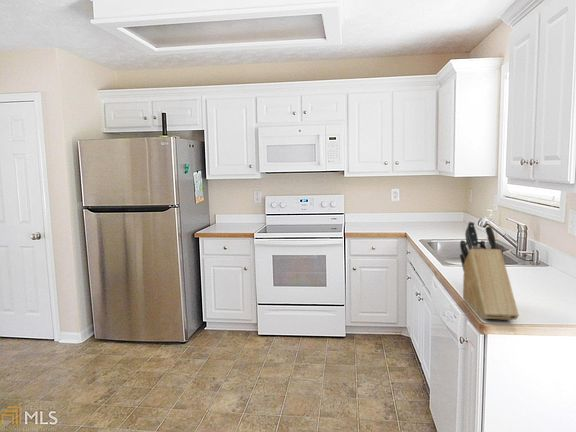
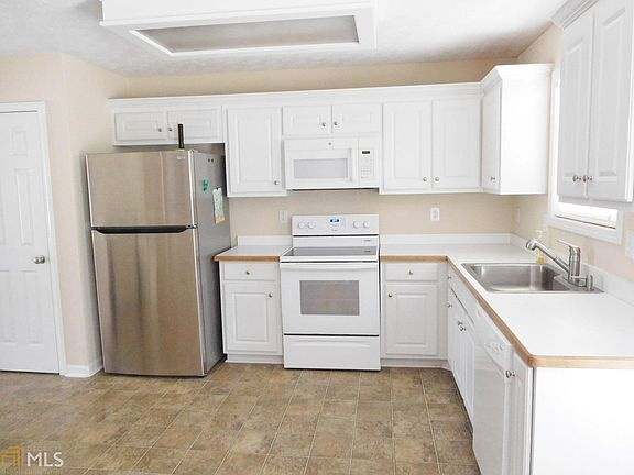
- knife block (485, 266)
